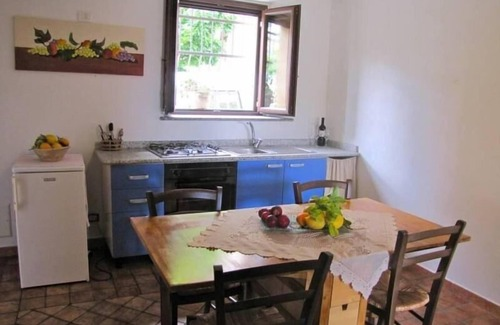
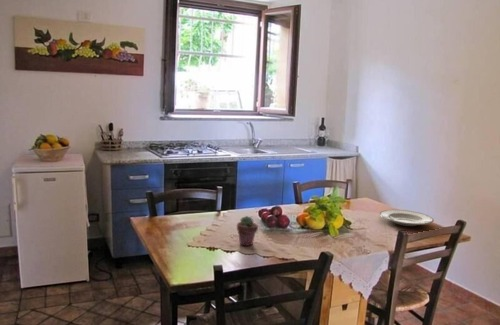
+ potted succulent (247, 229)
+ plate (405, 219)
